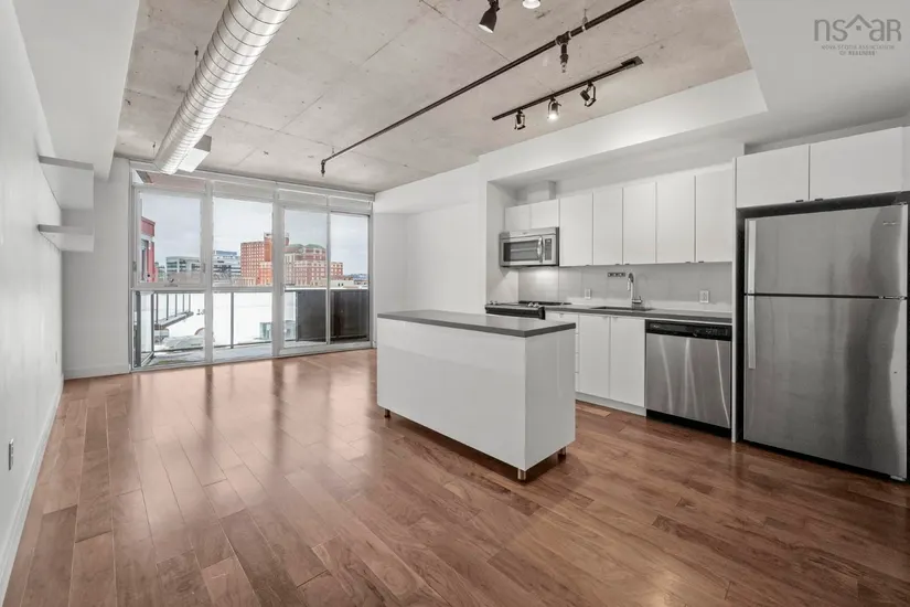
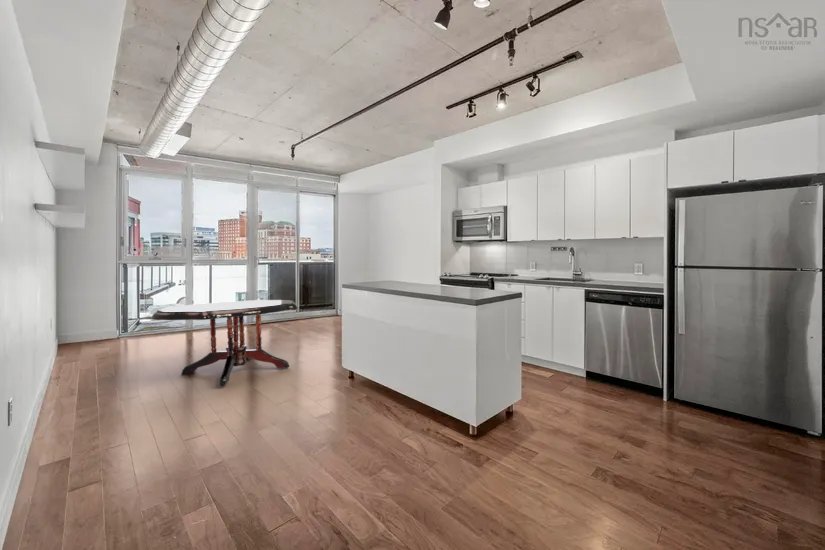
+ dining table (234, 337)
